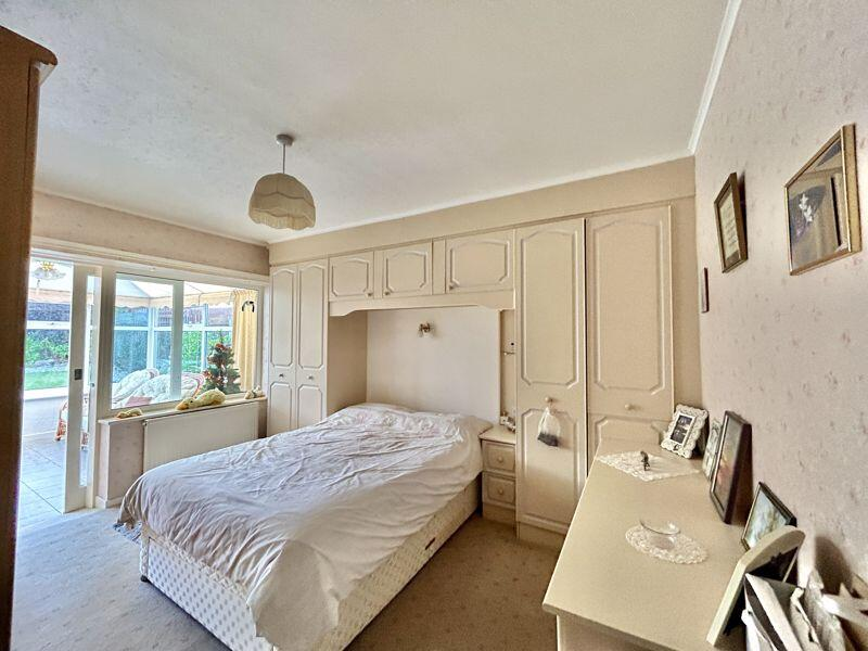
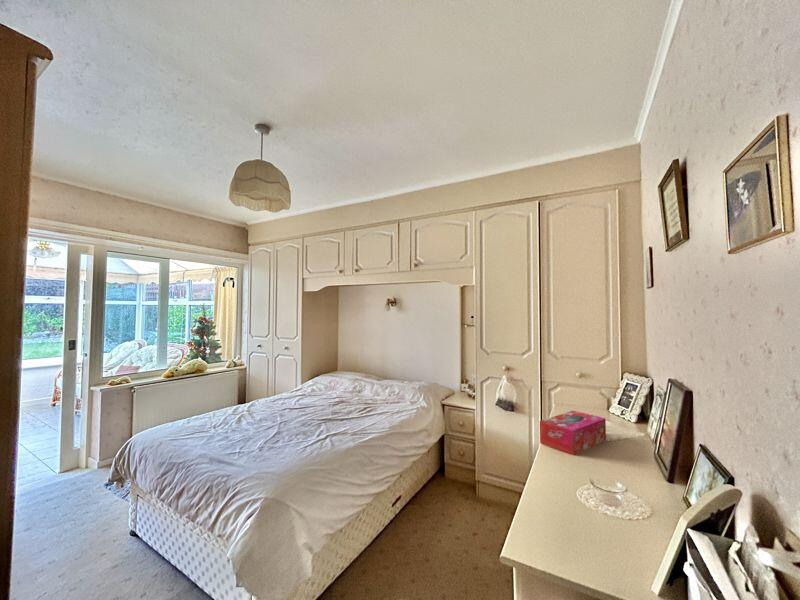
+ tissue box (573, 430)
